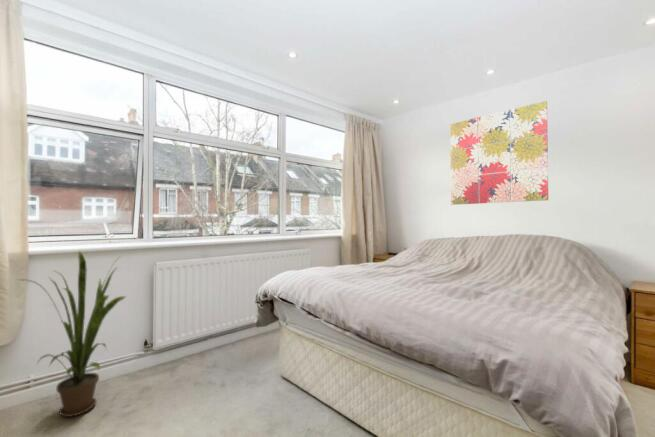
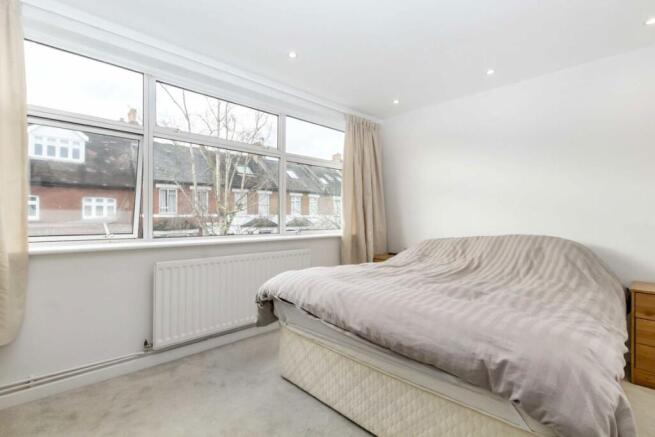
- wall art (494, 158)
- house plant (74, 330)
